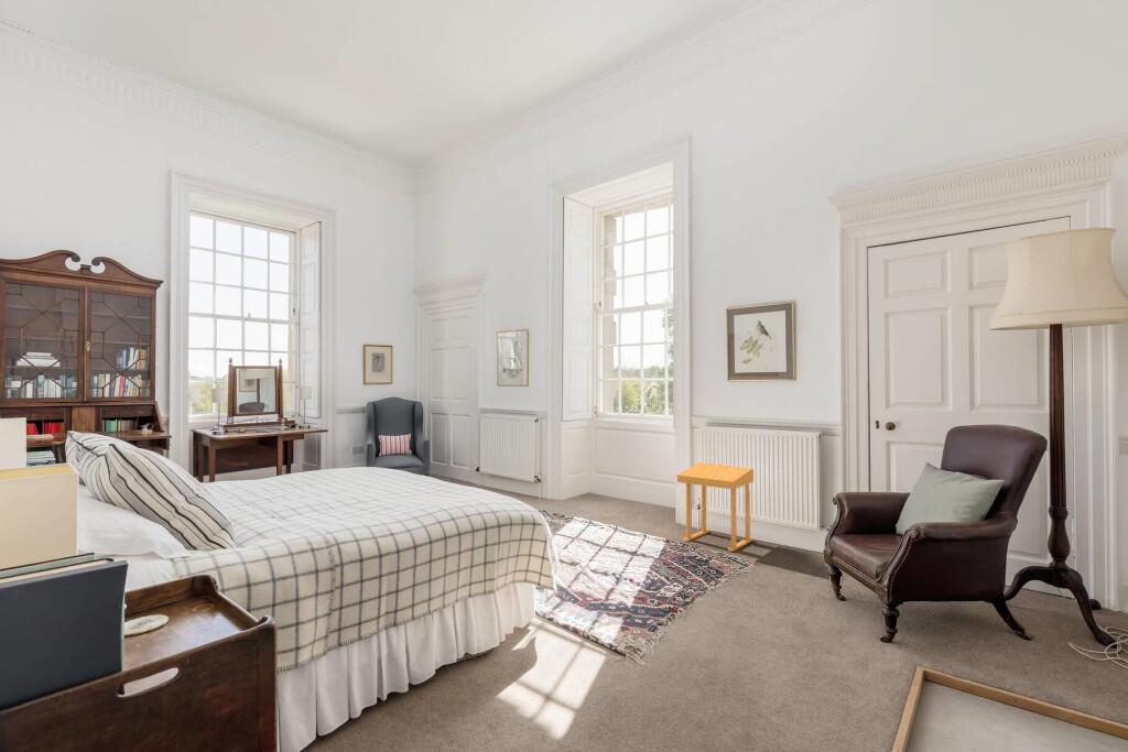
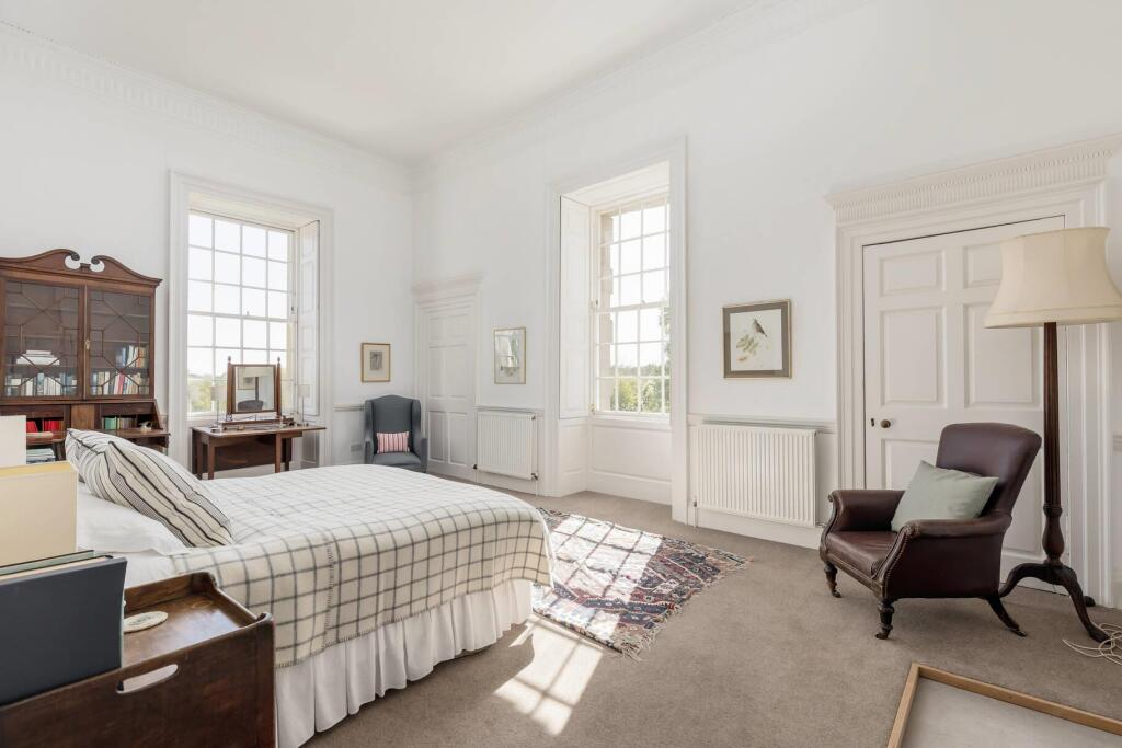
- side table (705, 502)
